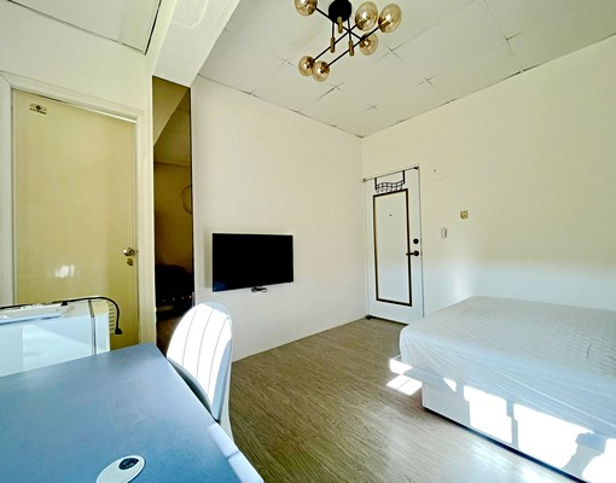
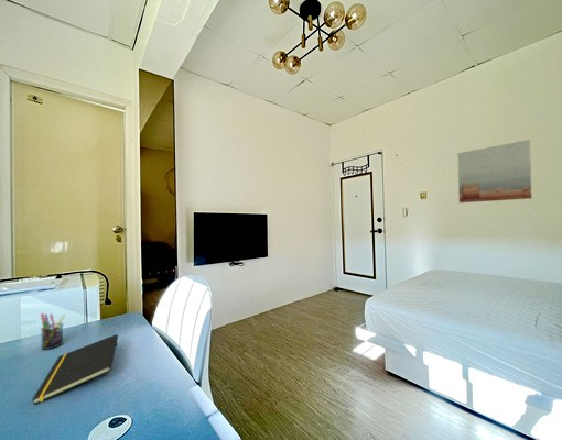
+ notepad (83, 362)
+ pen holder (50, 329)
+ wall art (491, 174)
